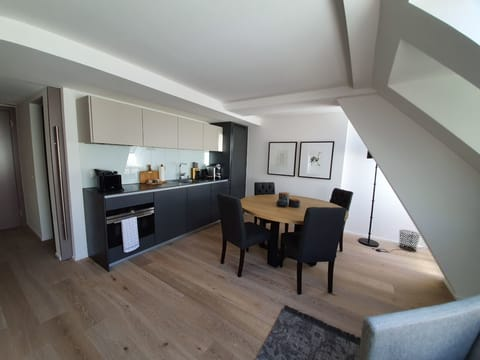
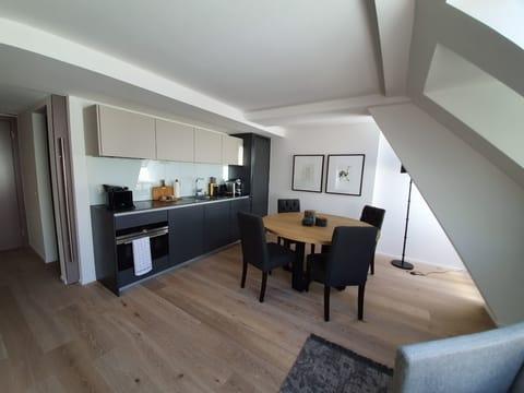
- waste bin (408, 240)
